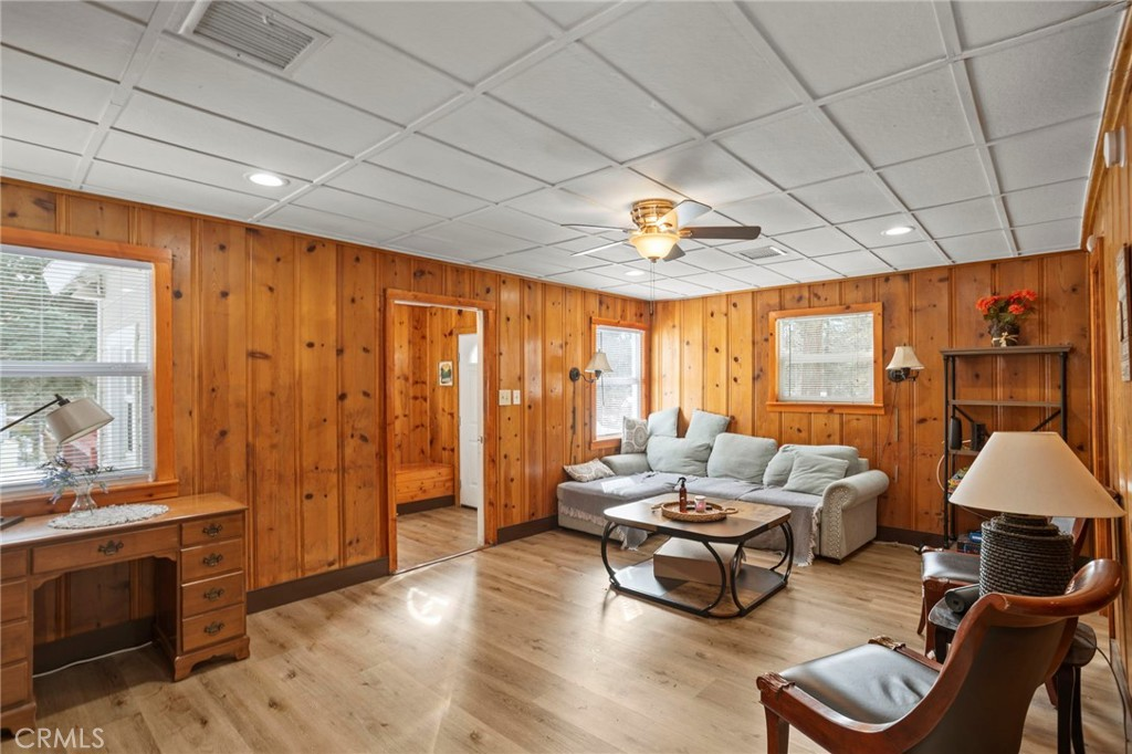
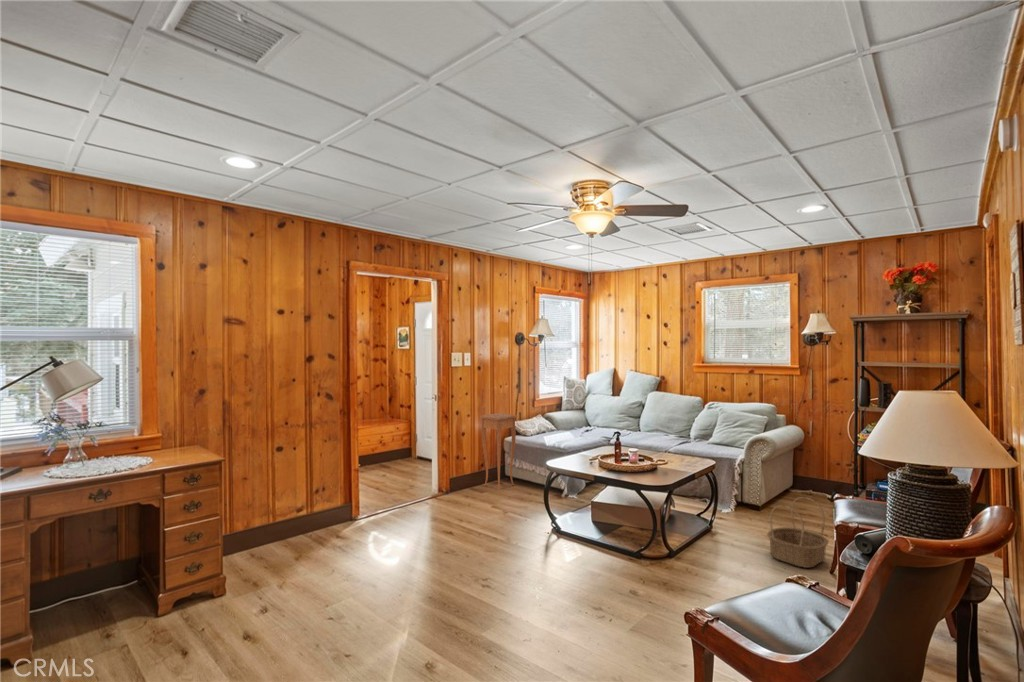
+ basket (797, 530)
+ side table (498, 450)
